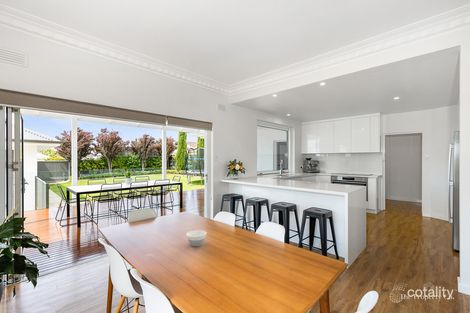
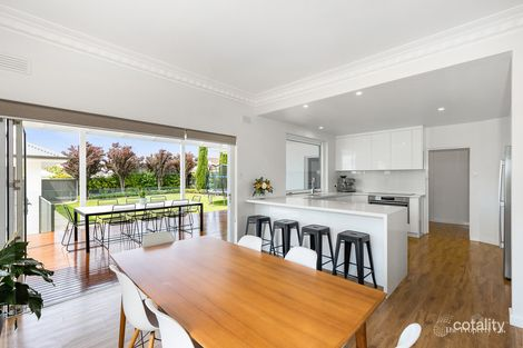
- bowl (196, 238)
